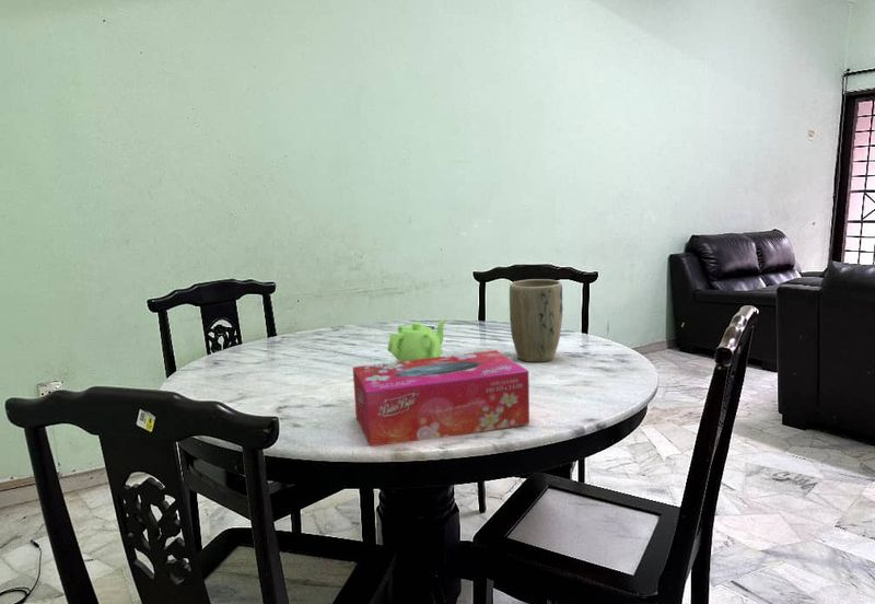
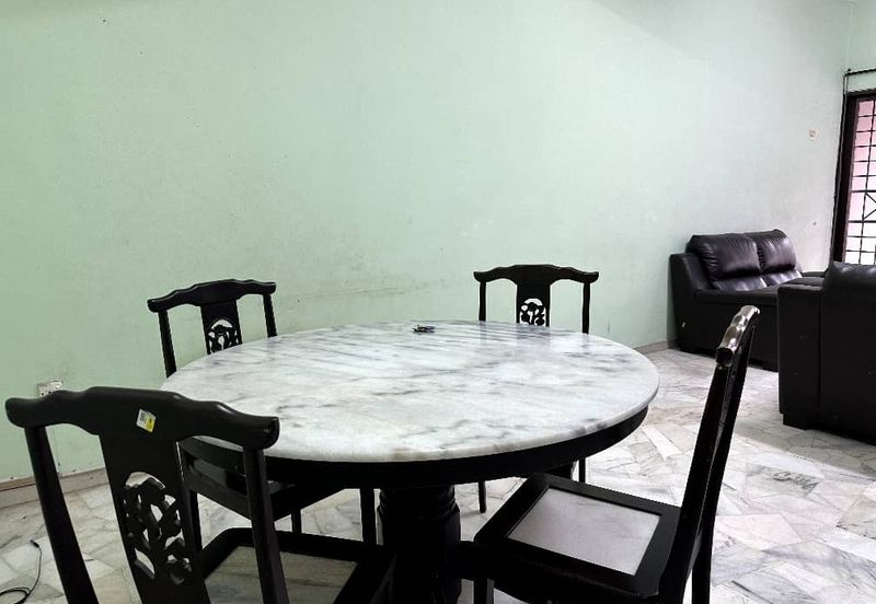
- teapot (418, 342)
- plant pot (536, 320)
- tissue box (439, 395)
